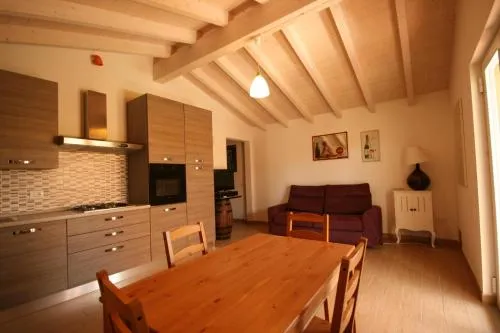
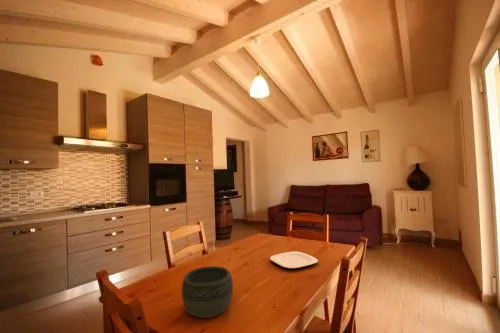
+ plate (293, 260)
+ bowl (207, 291)
